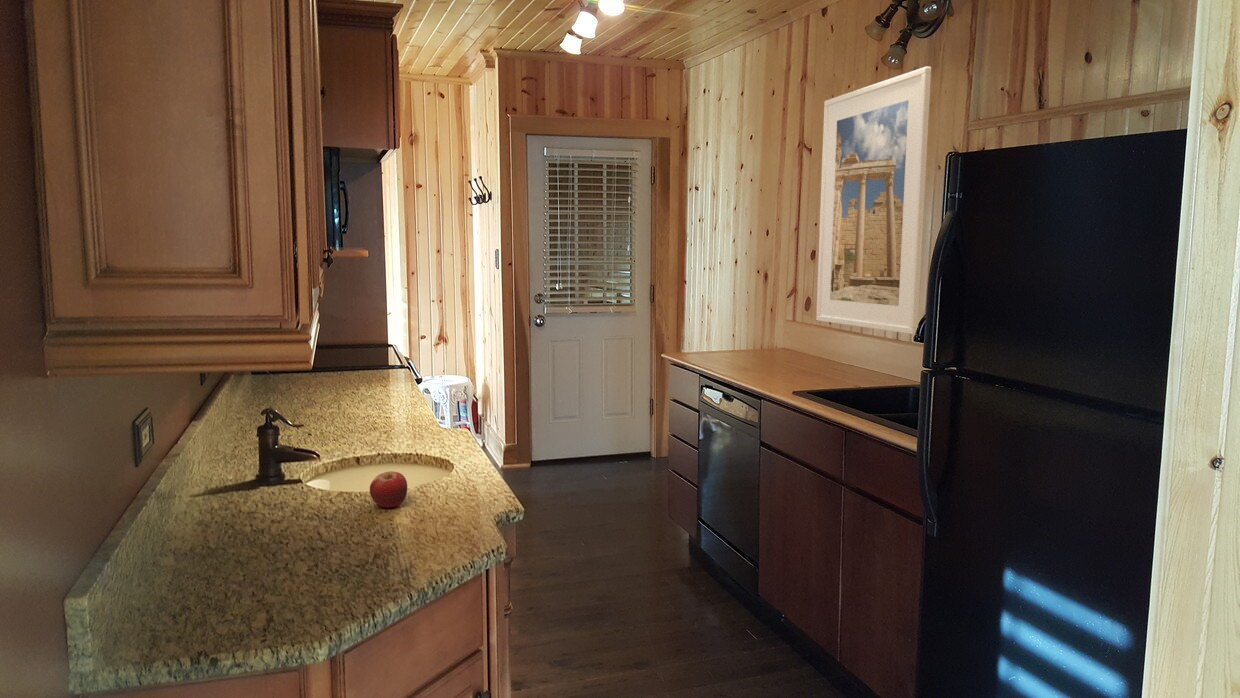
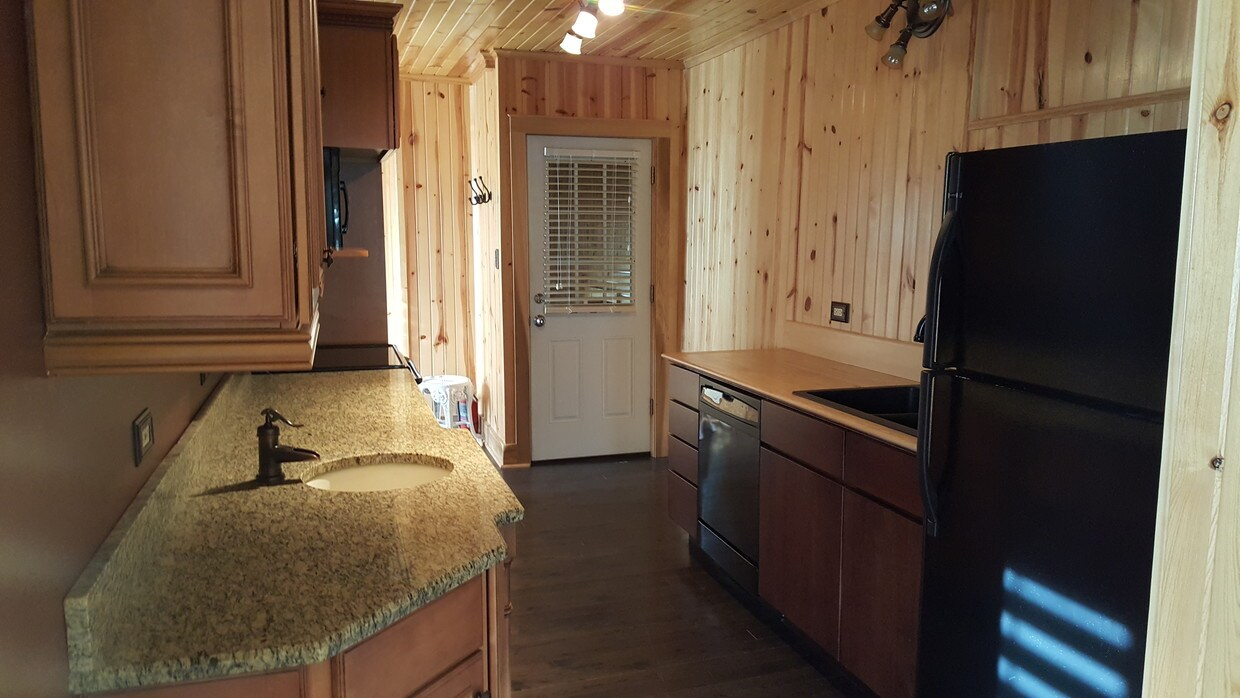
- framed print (867, 208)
- fruit (389, 489)
